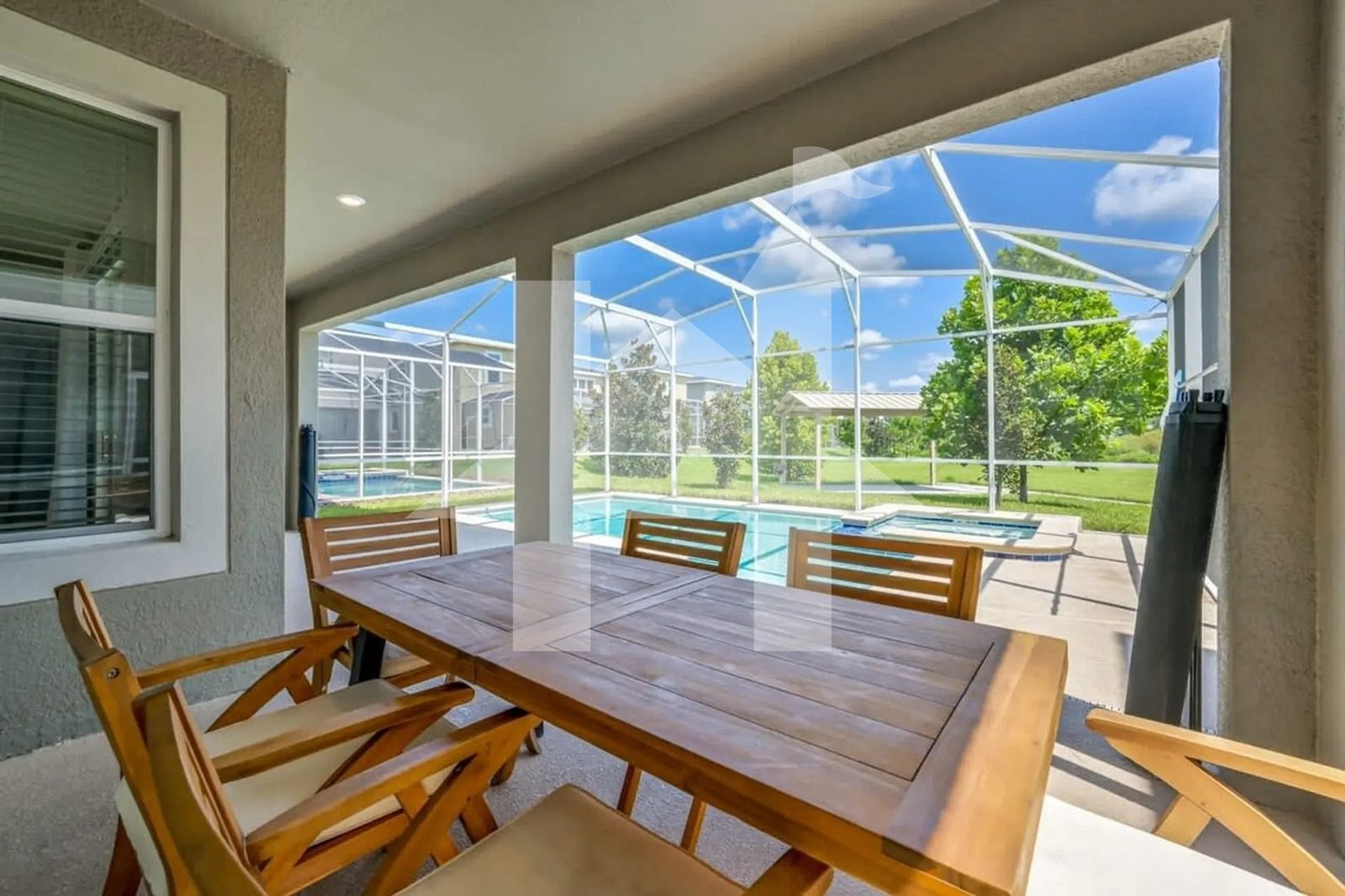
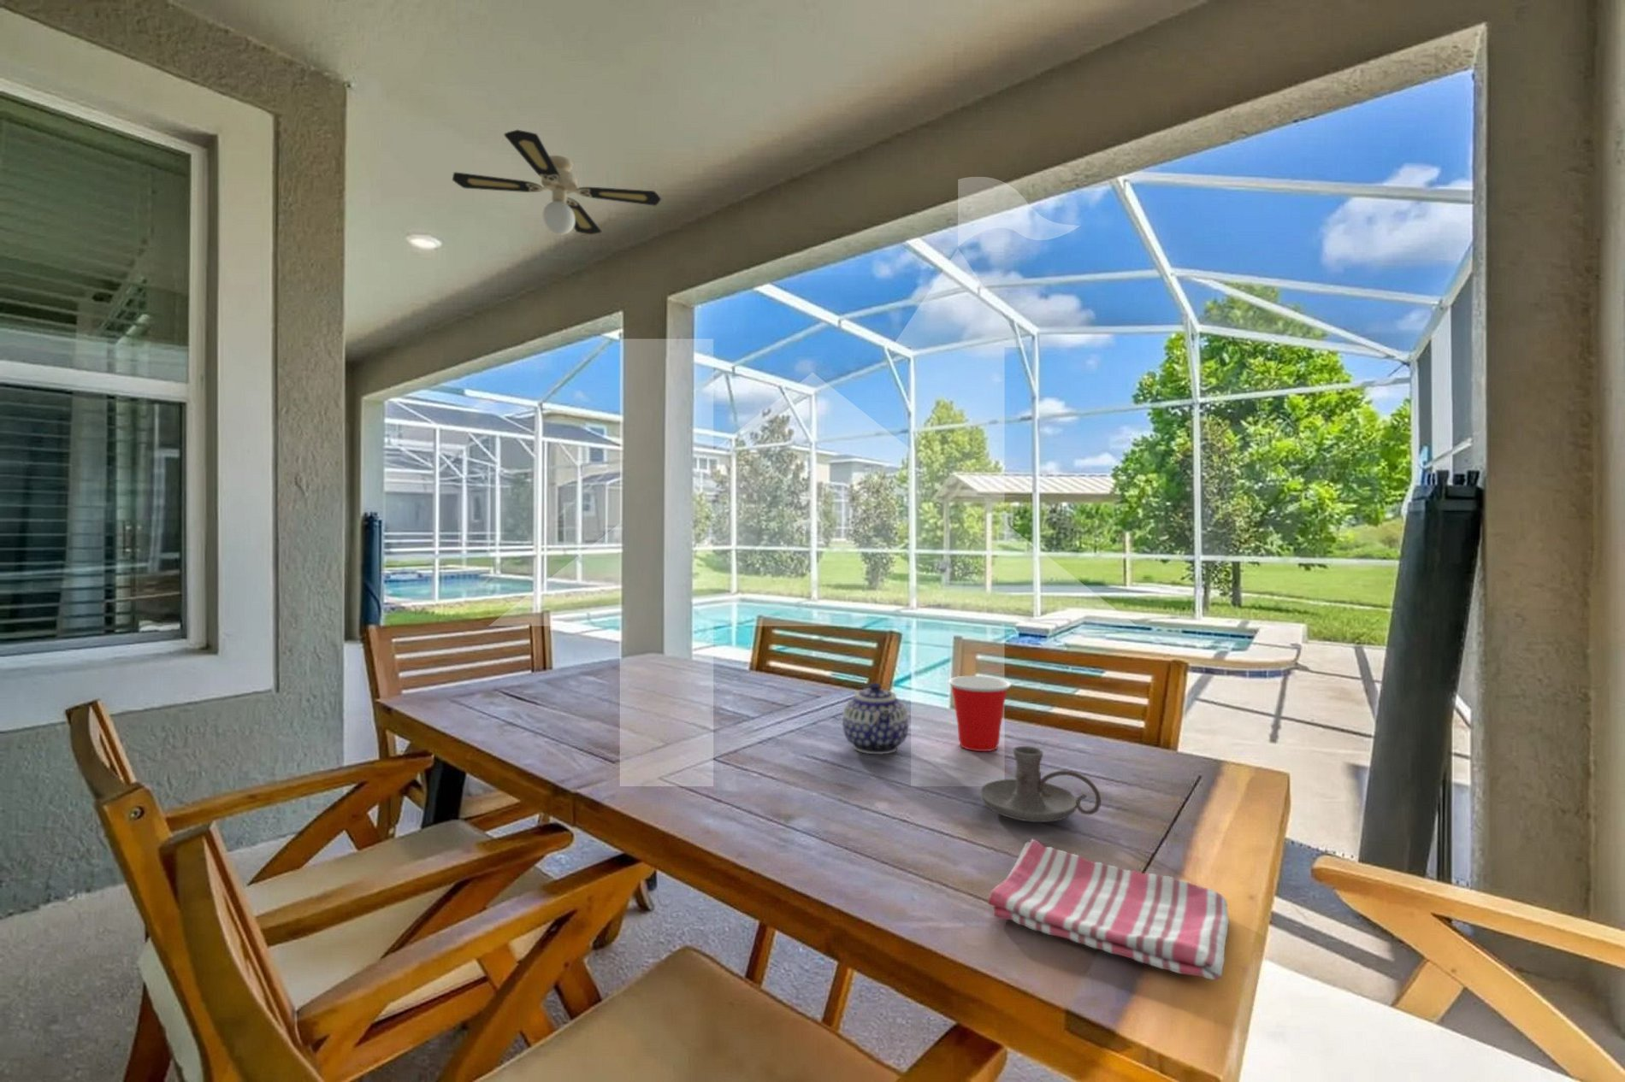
+ dish towel (1108, 900)
+ candle holder (1038, 783)
+ ceiling fan (559, 197)
+ cup (979, 714)
+ teapot (875, 715)
